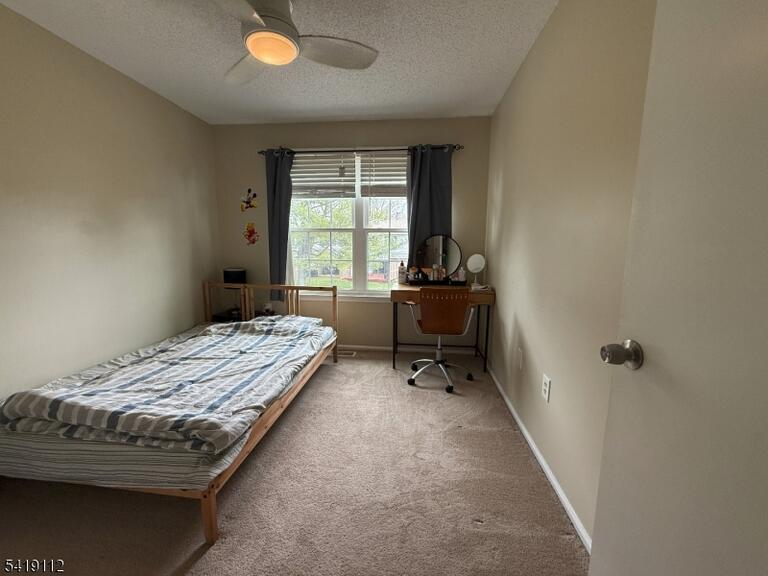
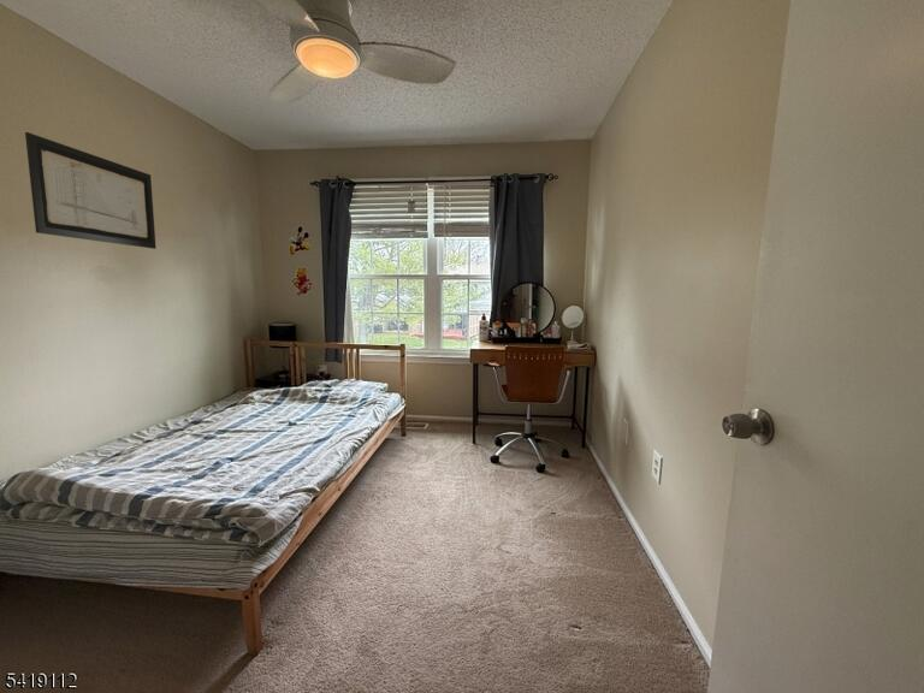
+ wall art (101, 200)
